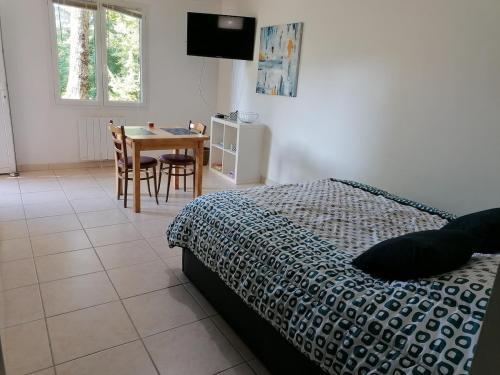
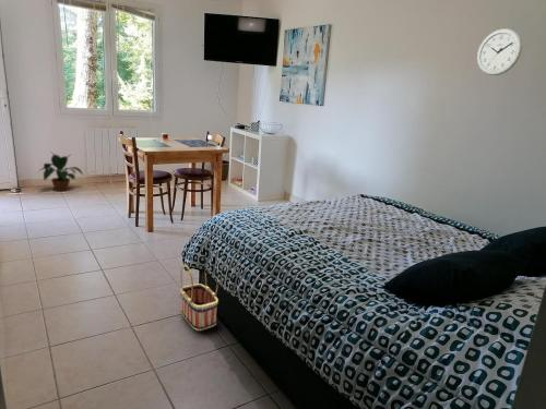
+ wall clock (498, 52)
+ basket (199, 291)
+ potted plant (59, 168)
